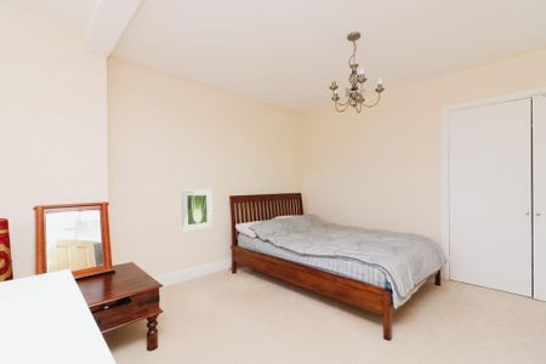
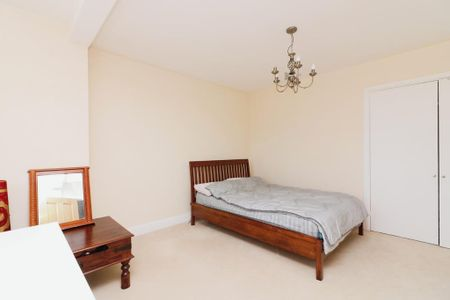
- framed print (197, 209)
